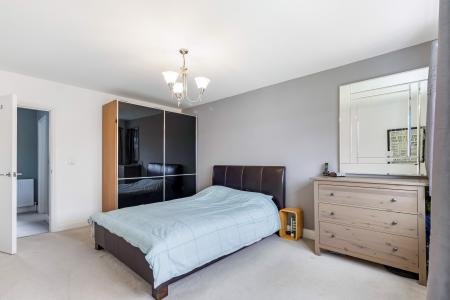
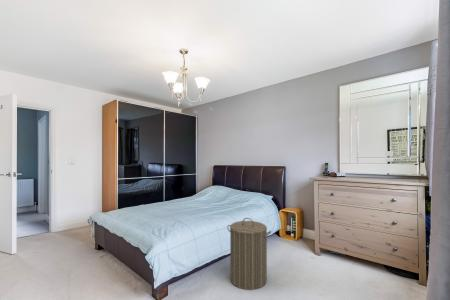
+ laundry hamper (248, 248)
